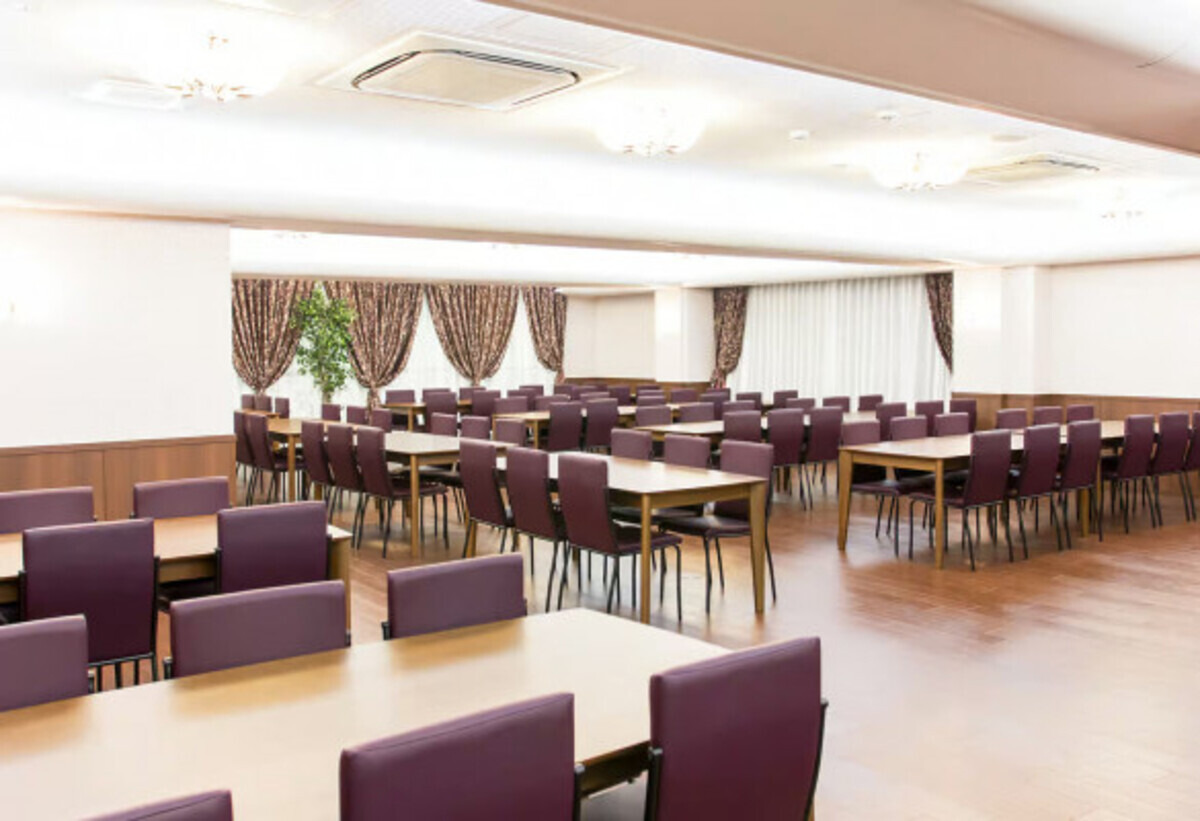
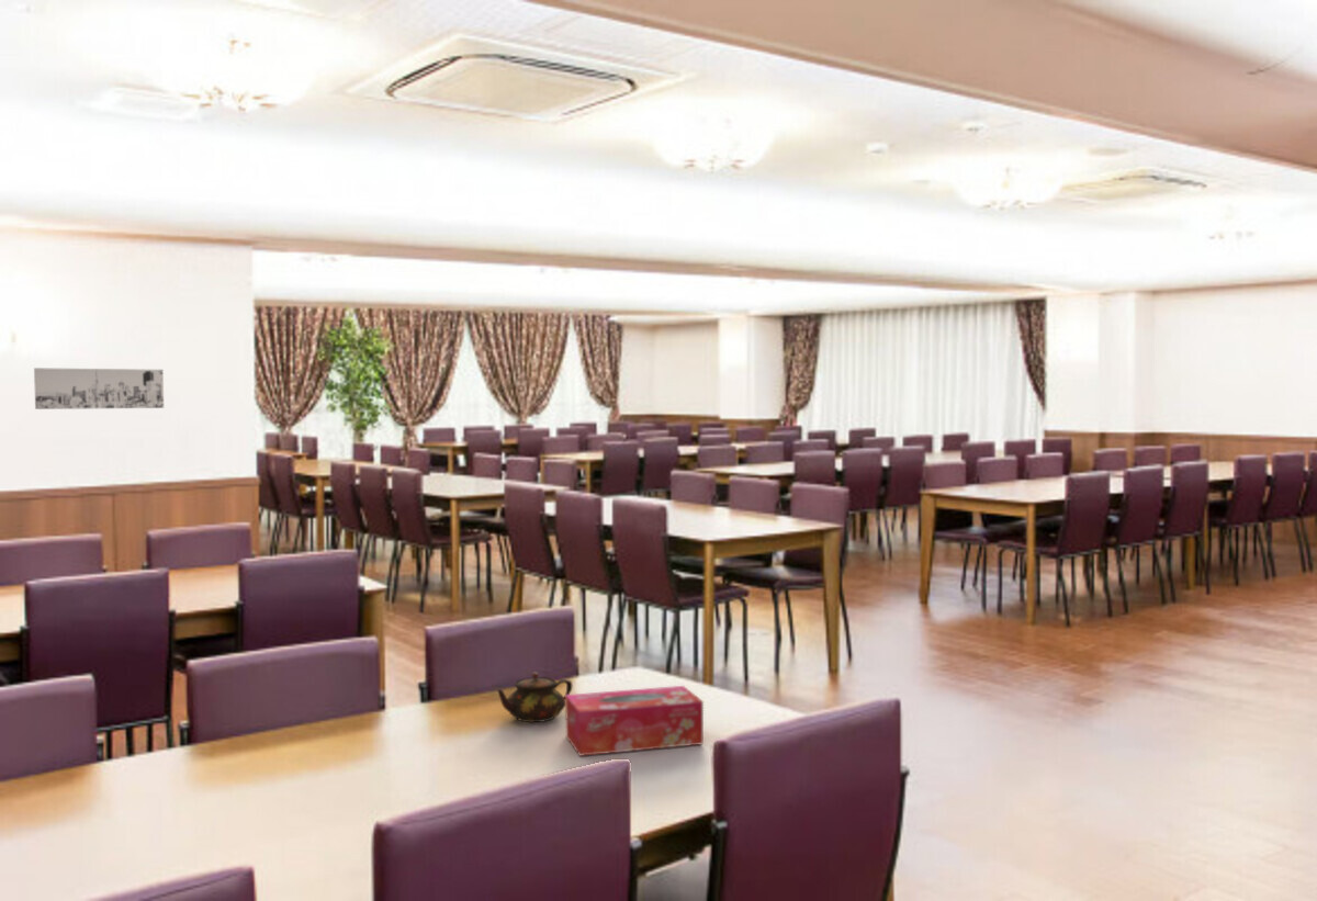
+ tissue box (633, 719)
+ wall art (101, 388)
+ teapot (534, 695)
